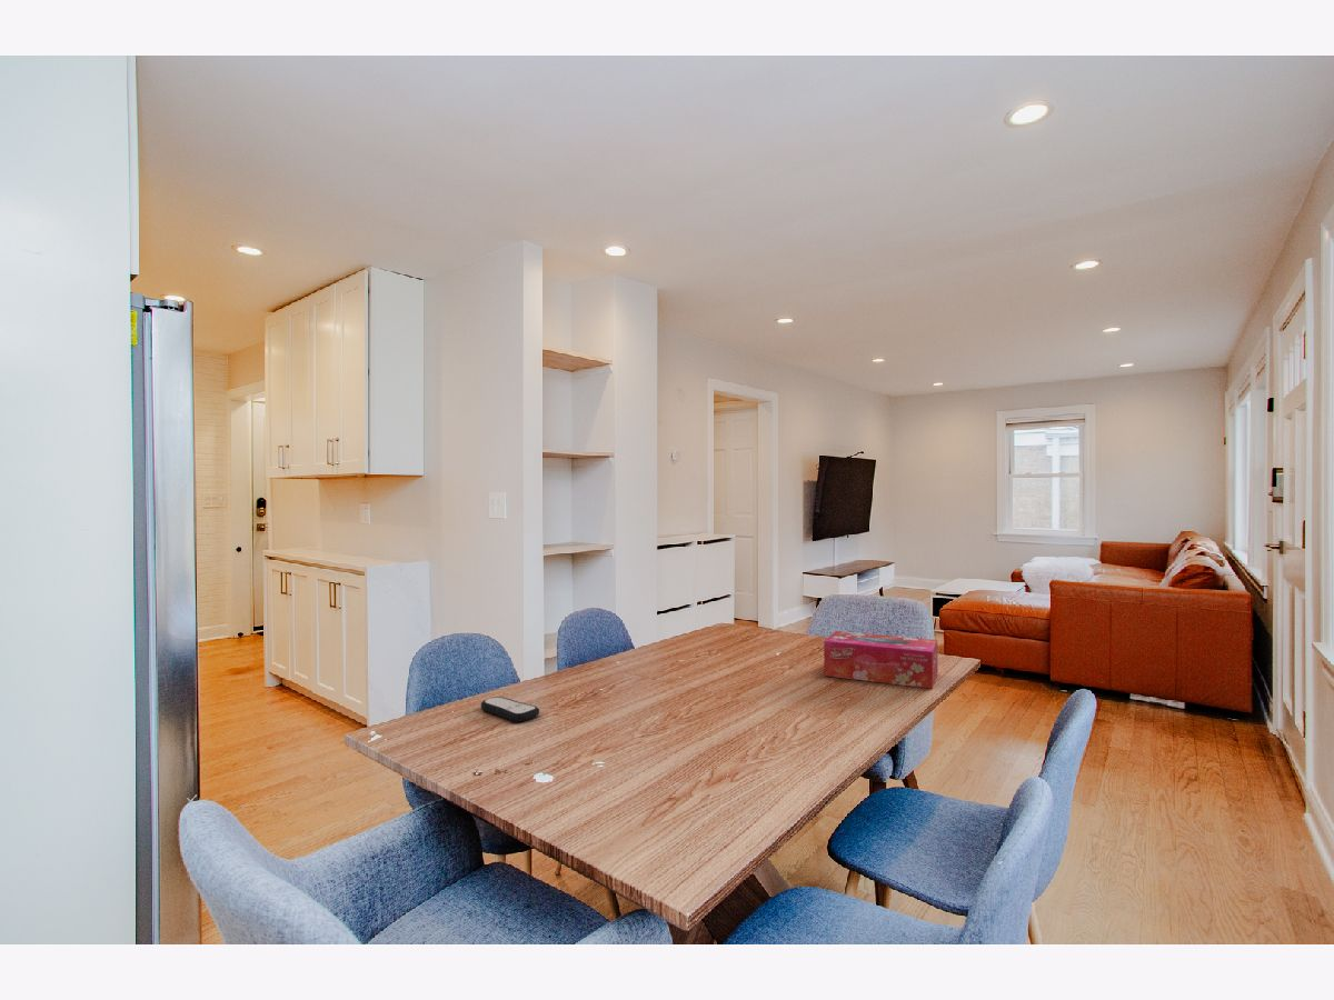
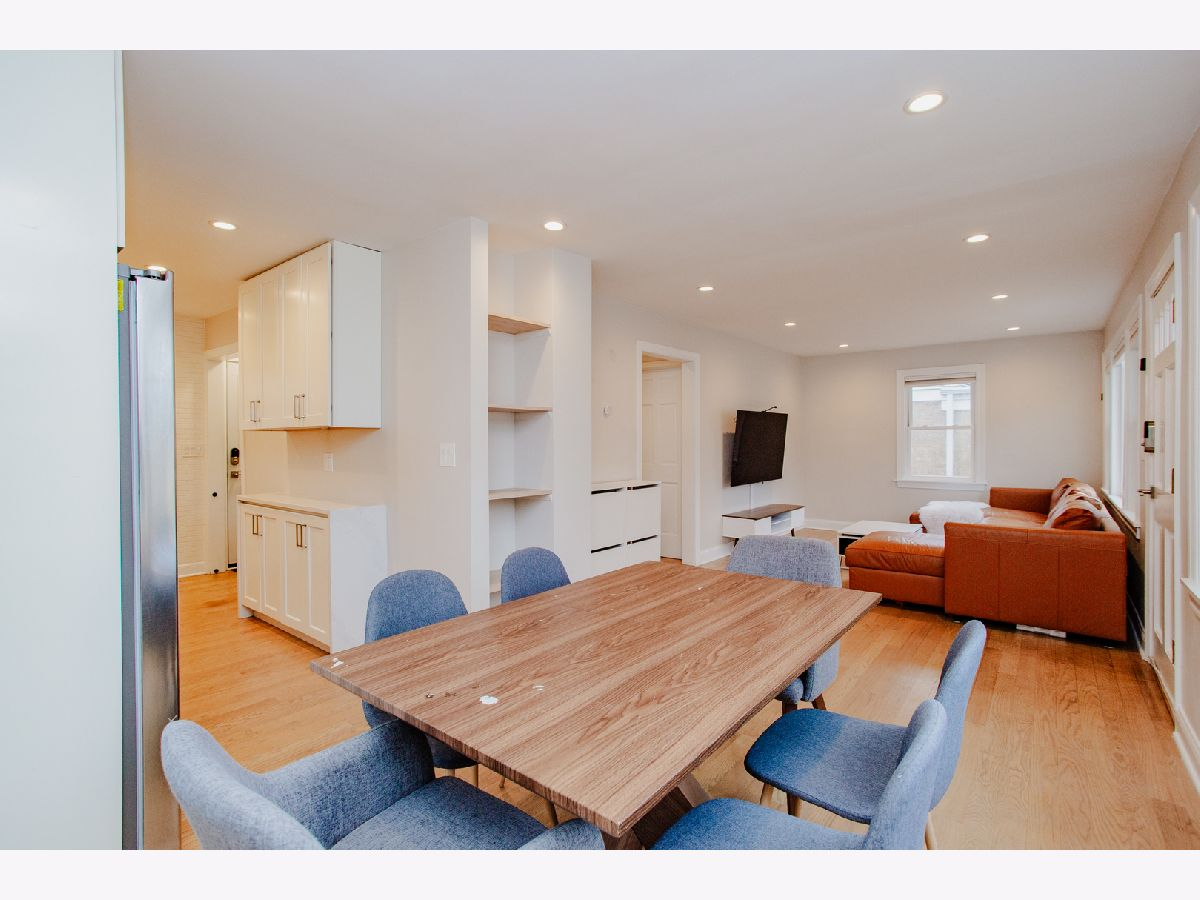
- remote control (508, 708)
- tissue box (880, 658)
